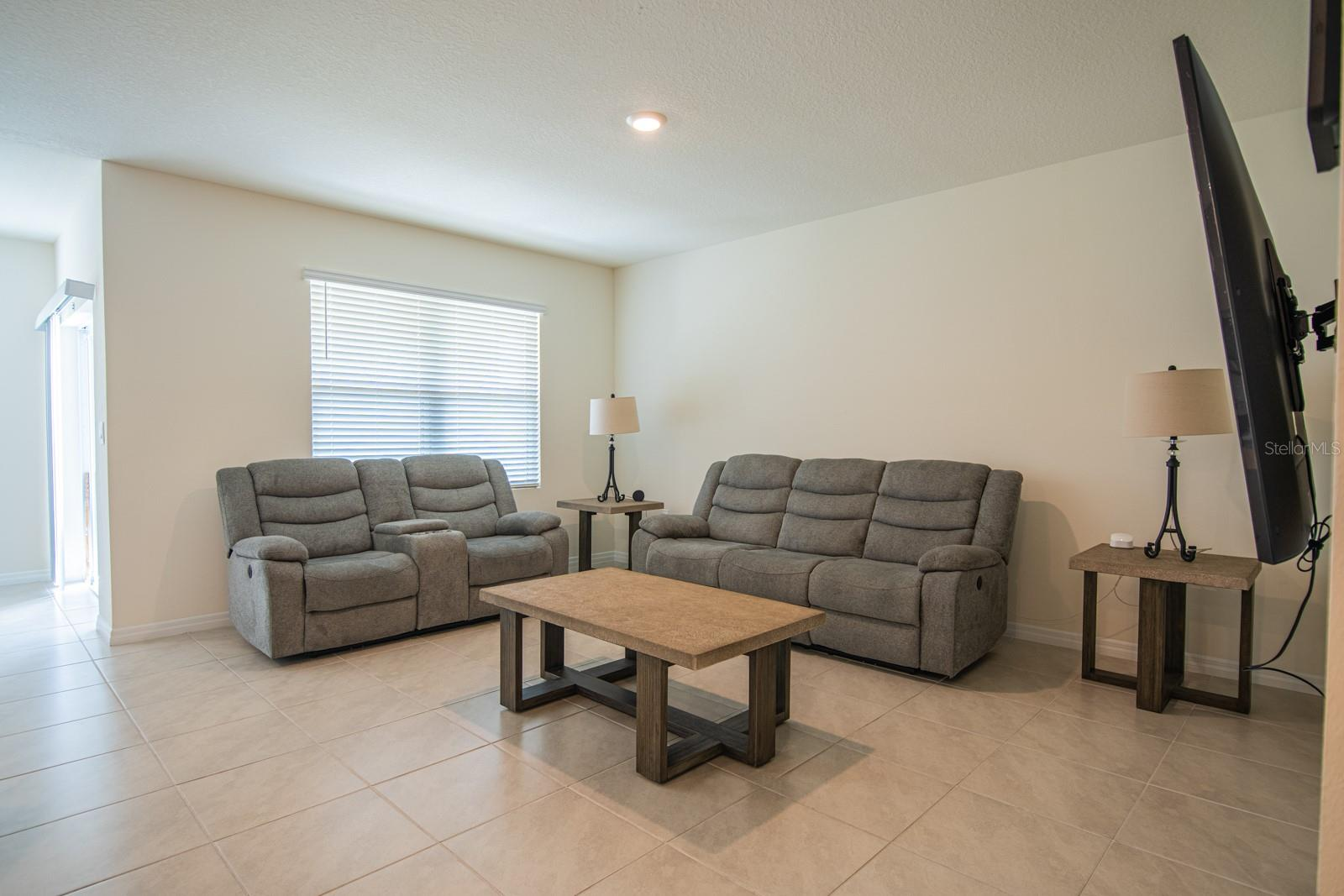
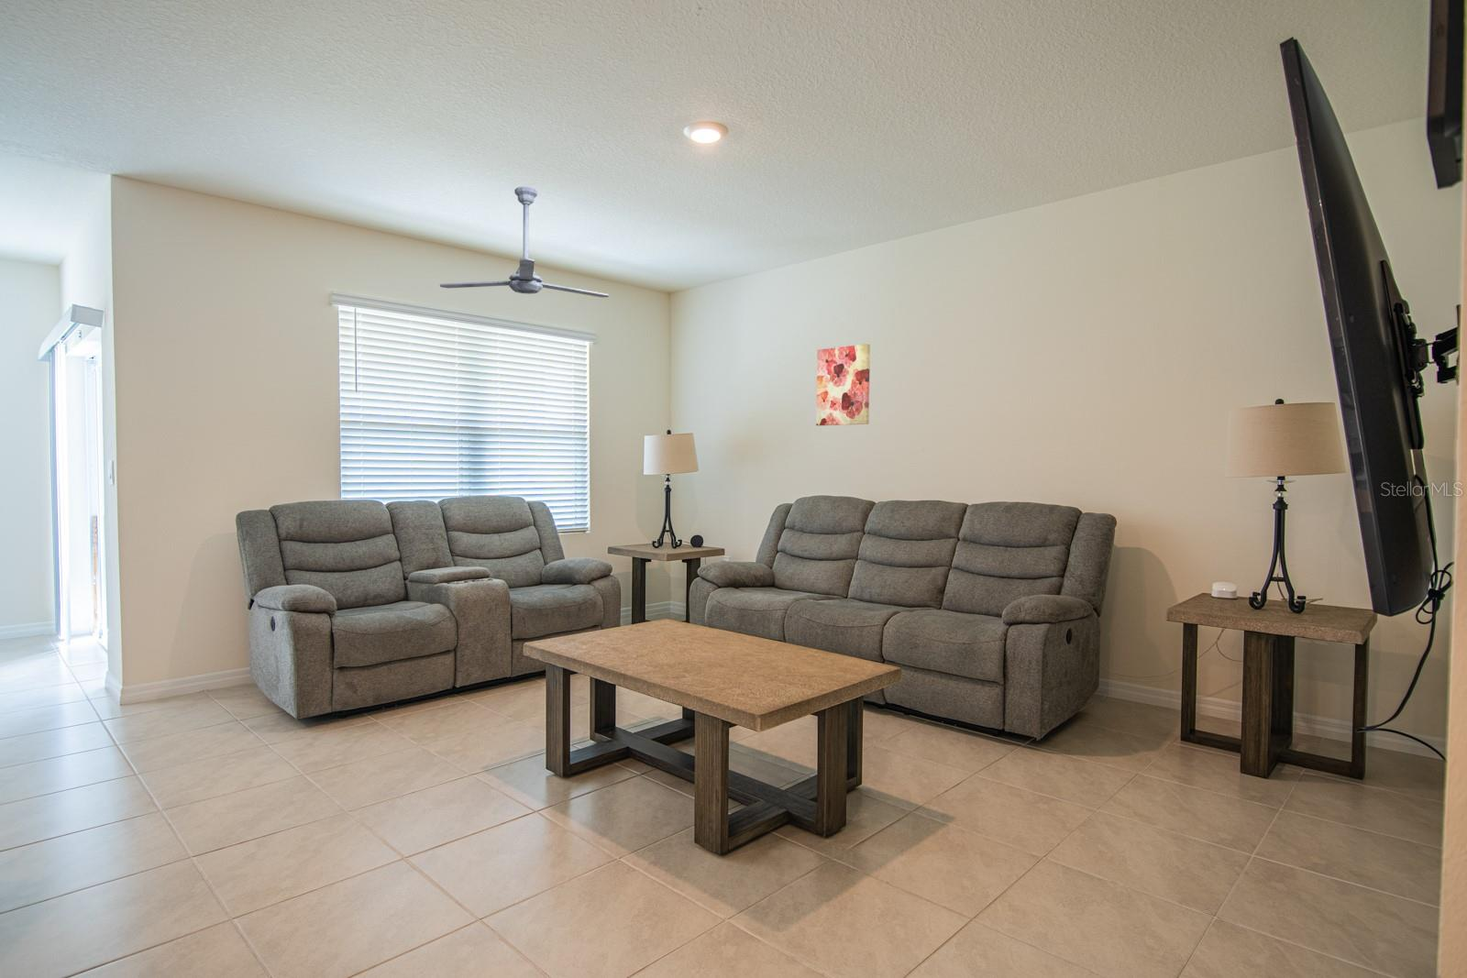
+ wall art (842, 386)
+ ceiling fan (526, 234)
